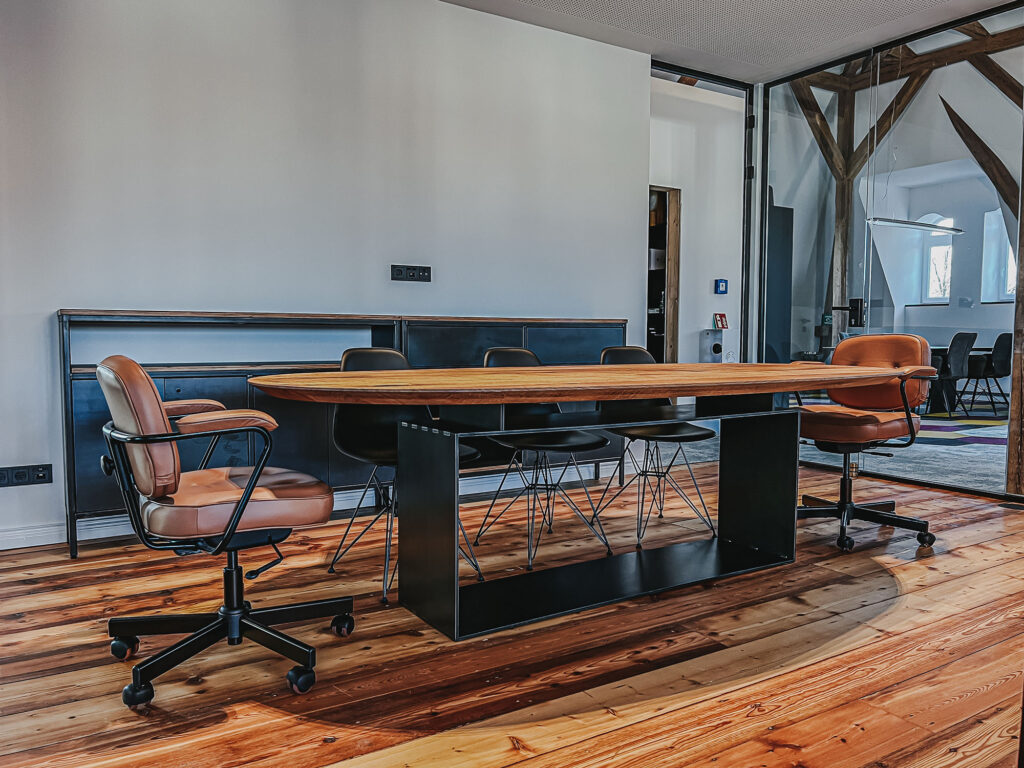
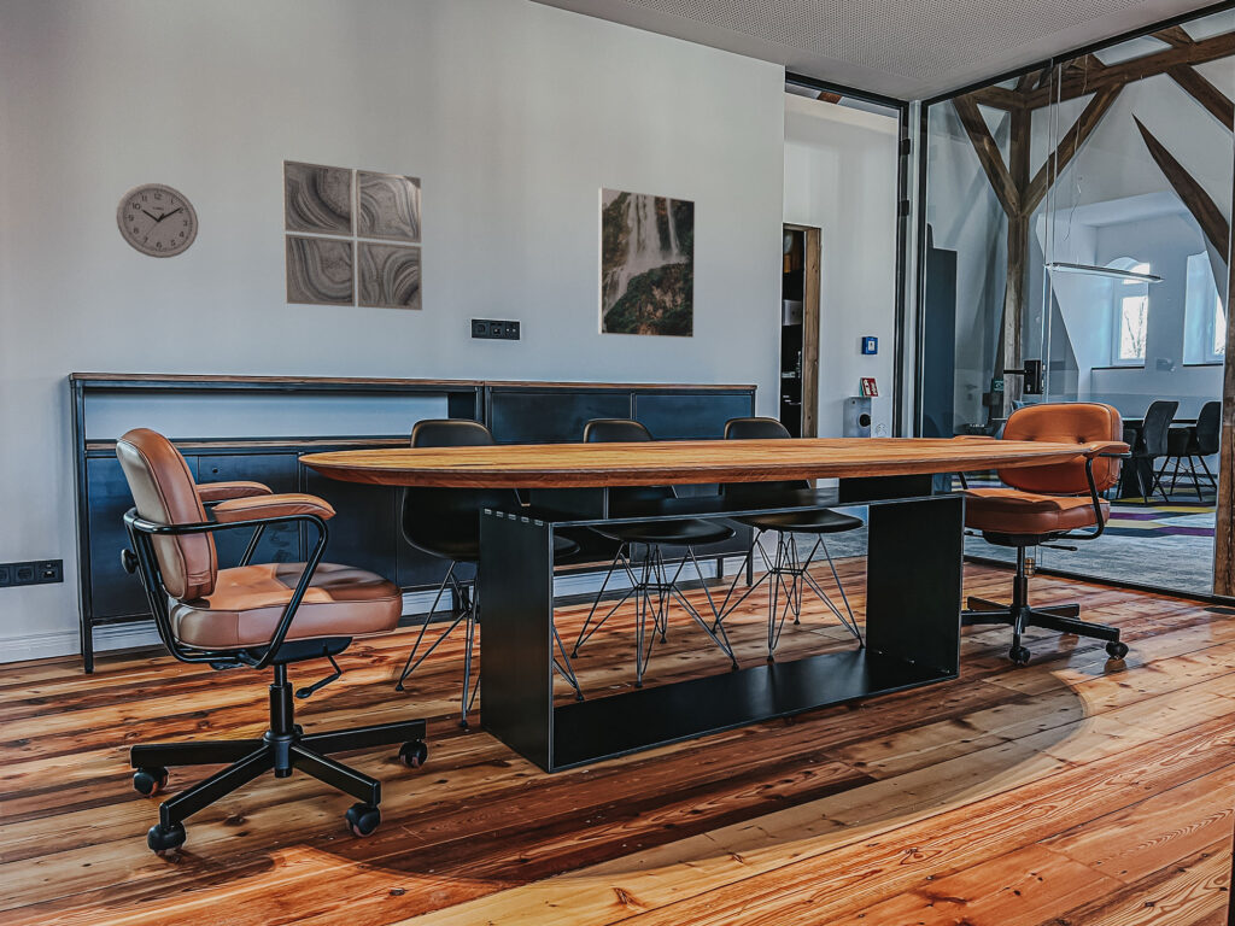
+ wall clock (158, 219)
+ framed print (648, 265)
+ wall art (353, 240)
